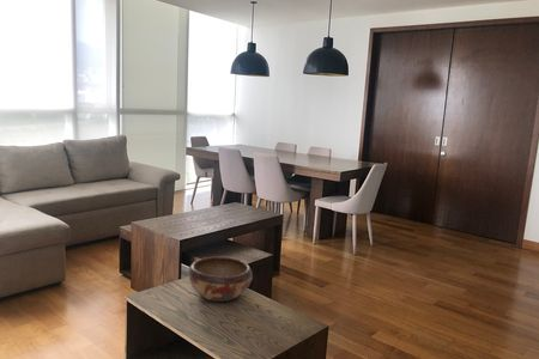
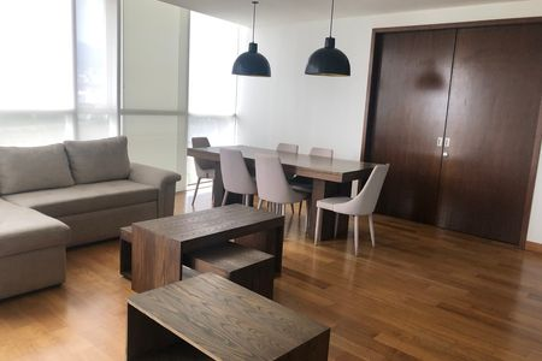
- decorative bowl (219, 280)
